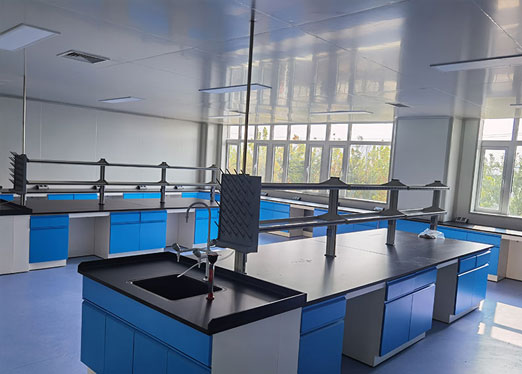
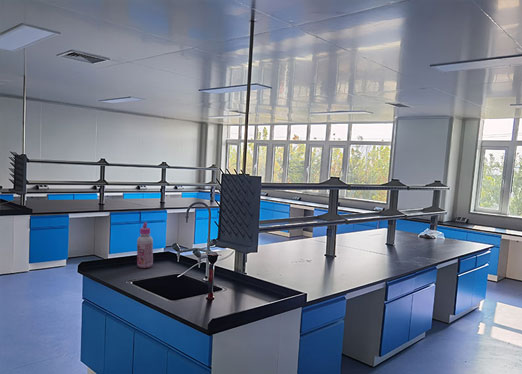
+ glue bottle (145, 244)
